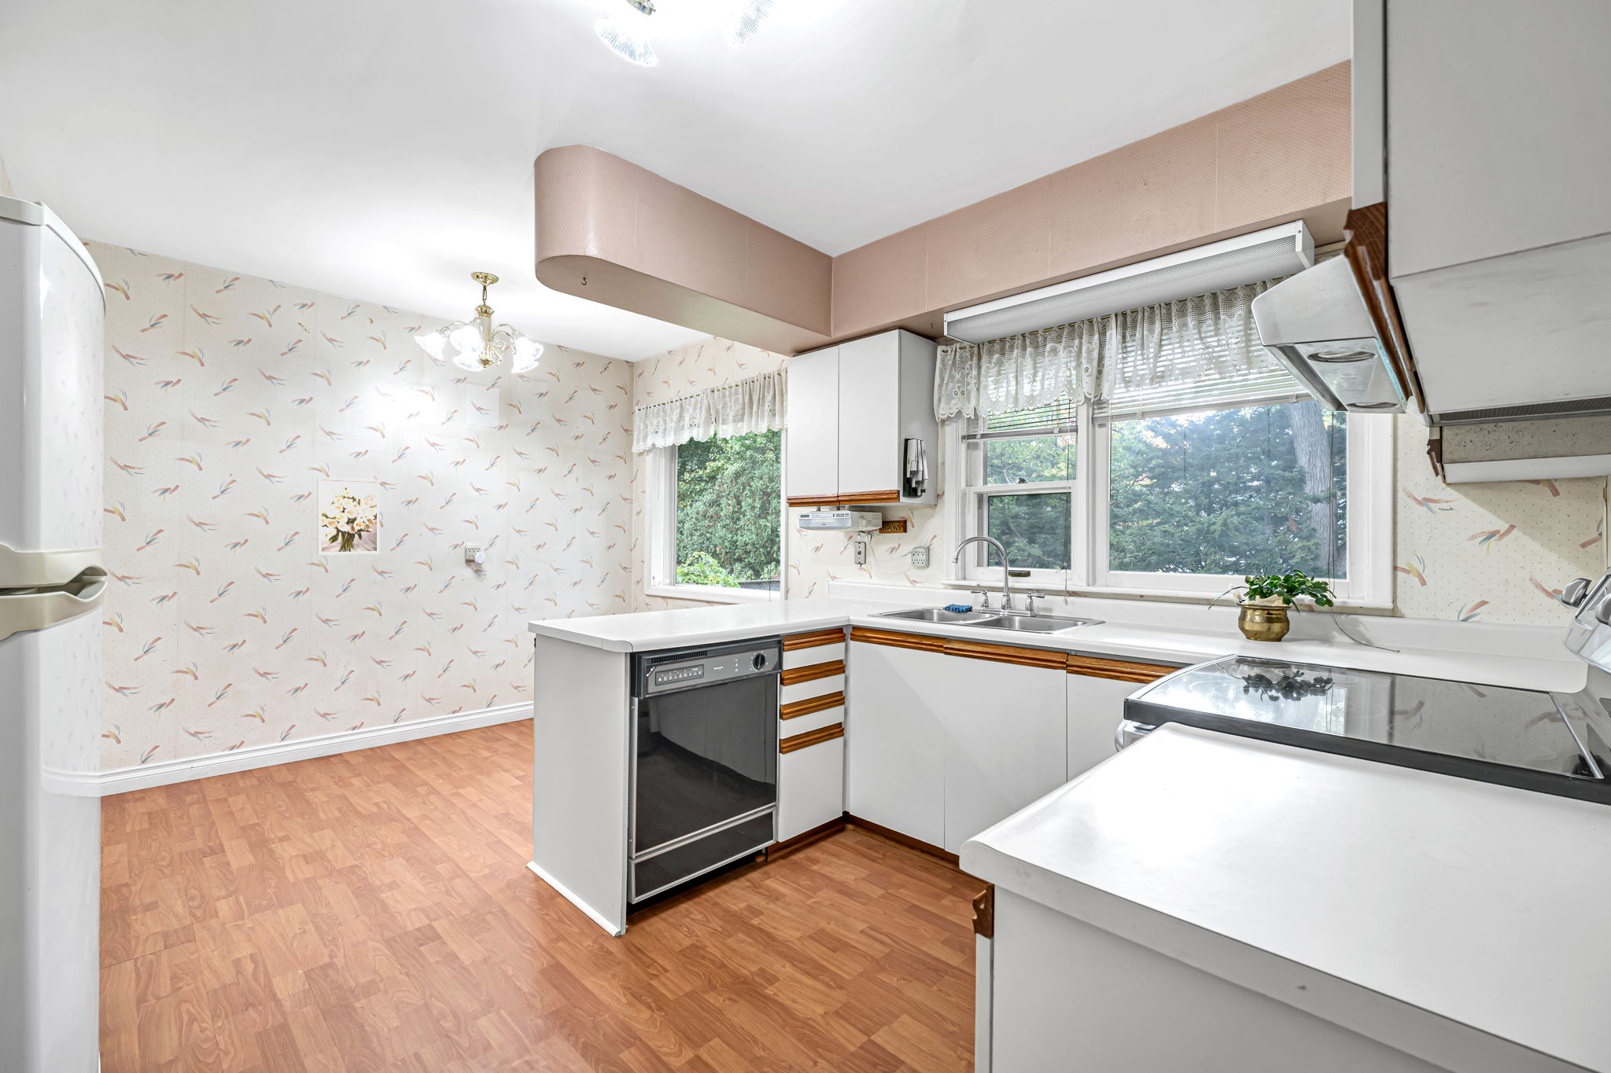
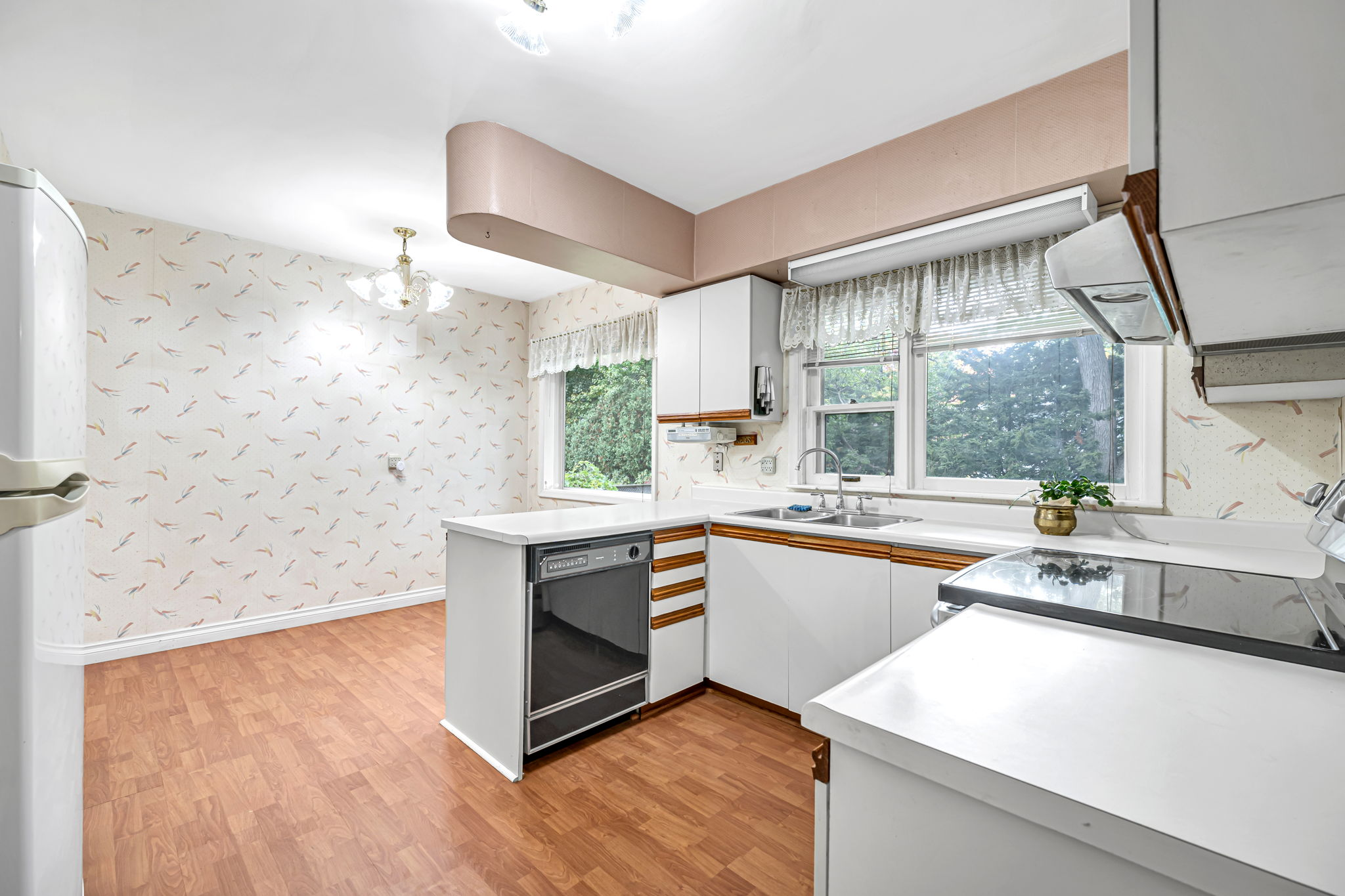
- wall art (350, 516)
